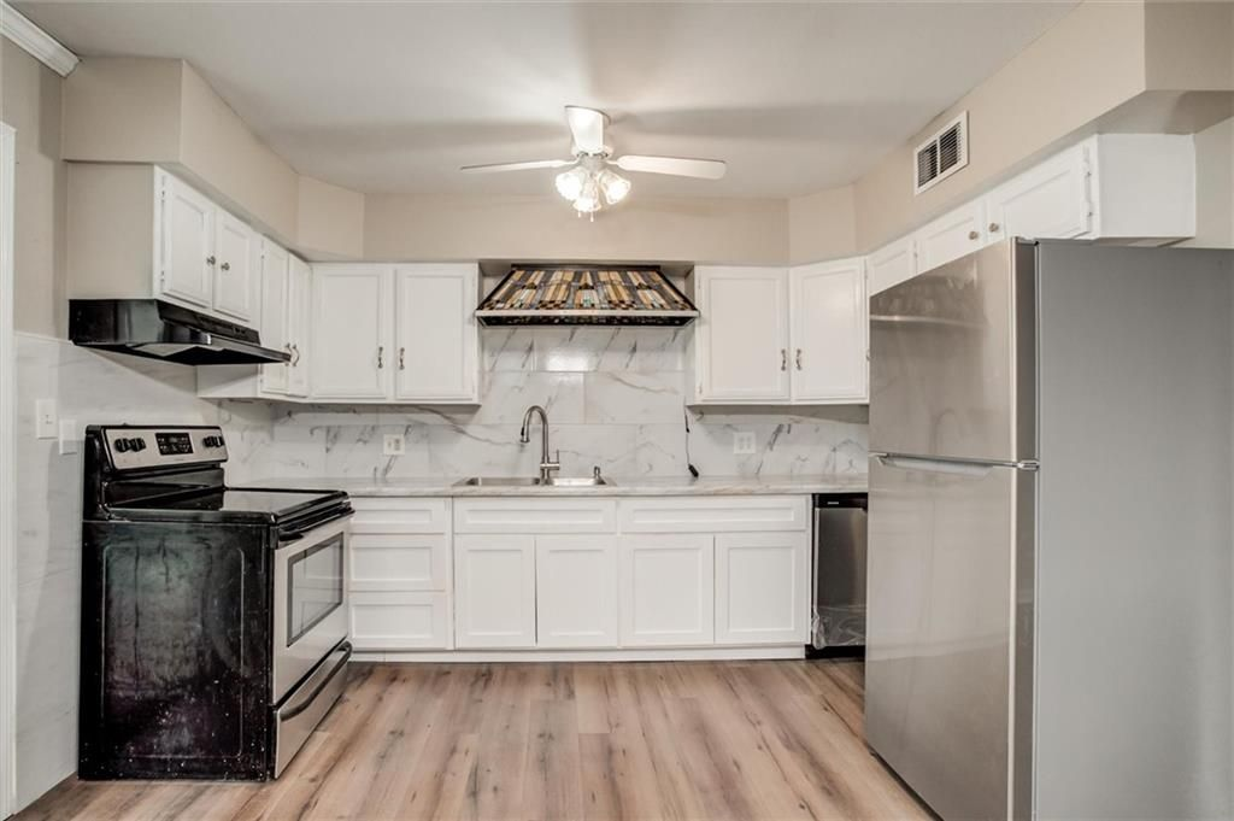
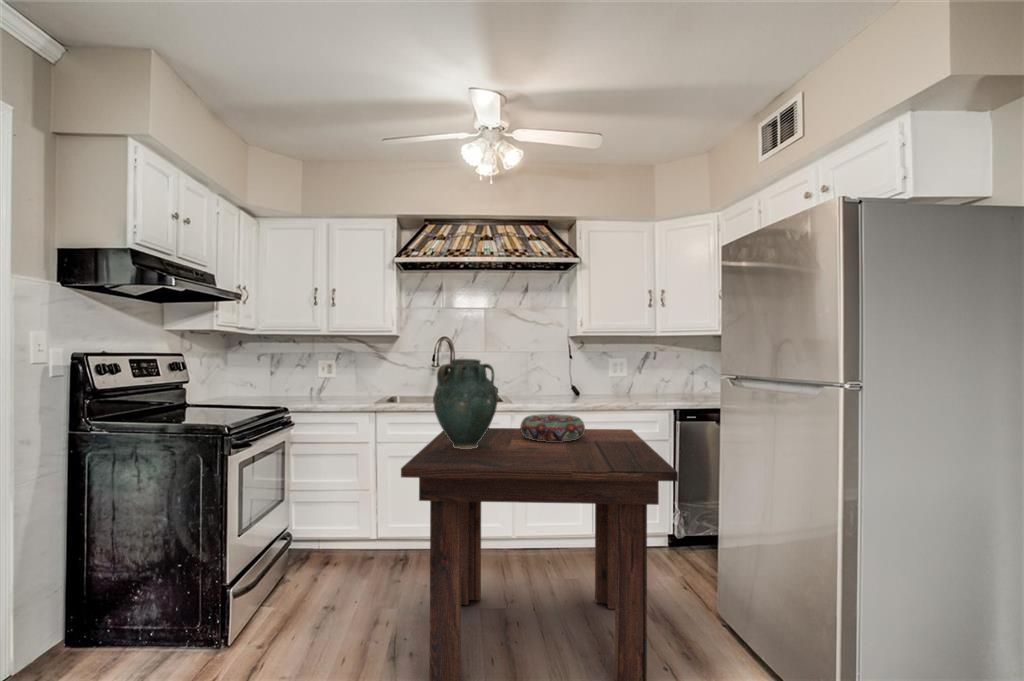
+ vase (465, 402)
+ dining table (537, 502)
+ decorative bowl (552, 427)
